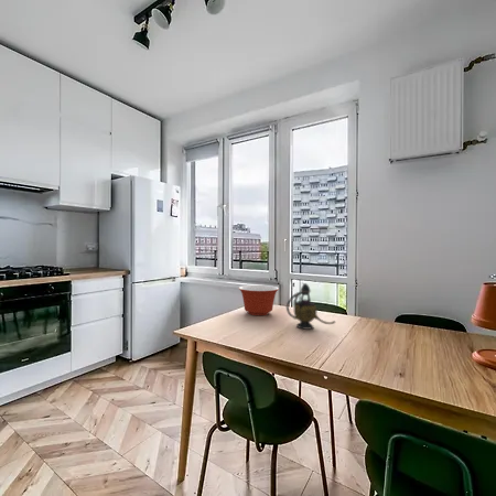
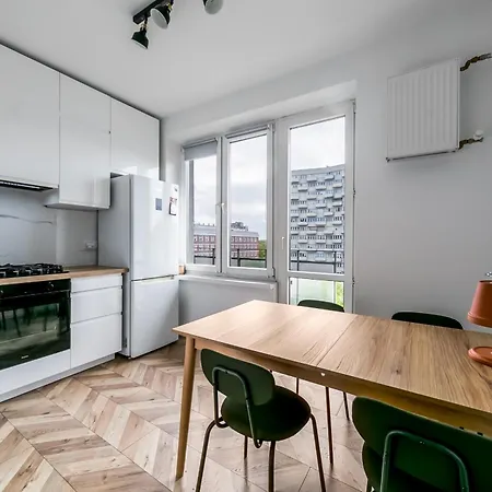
- teapot (311, 305)
- mixing bowl (258, 300)
